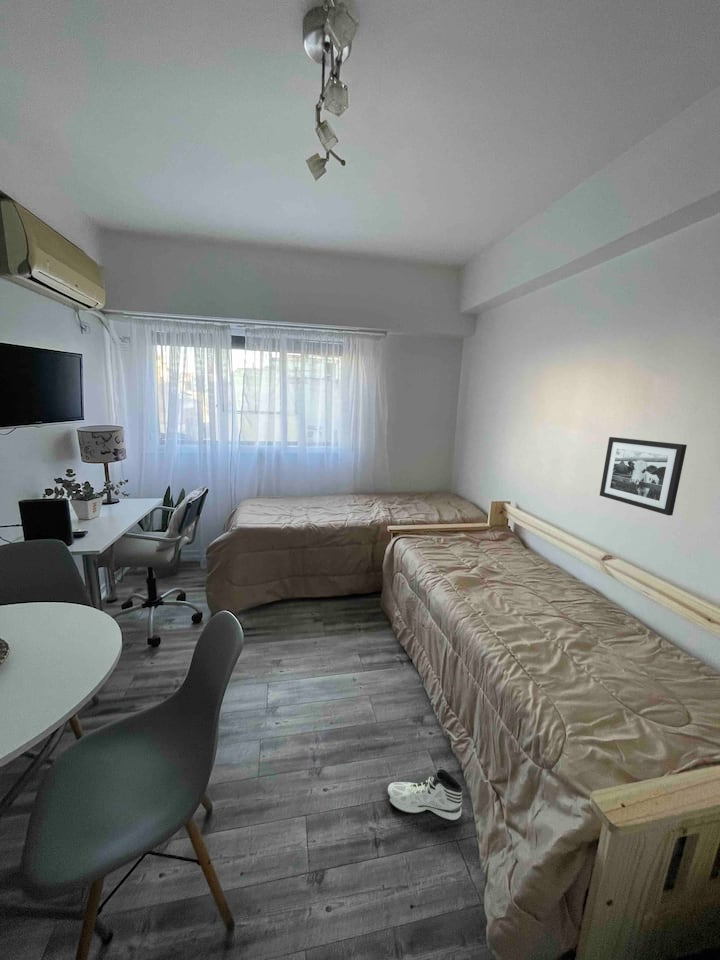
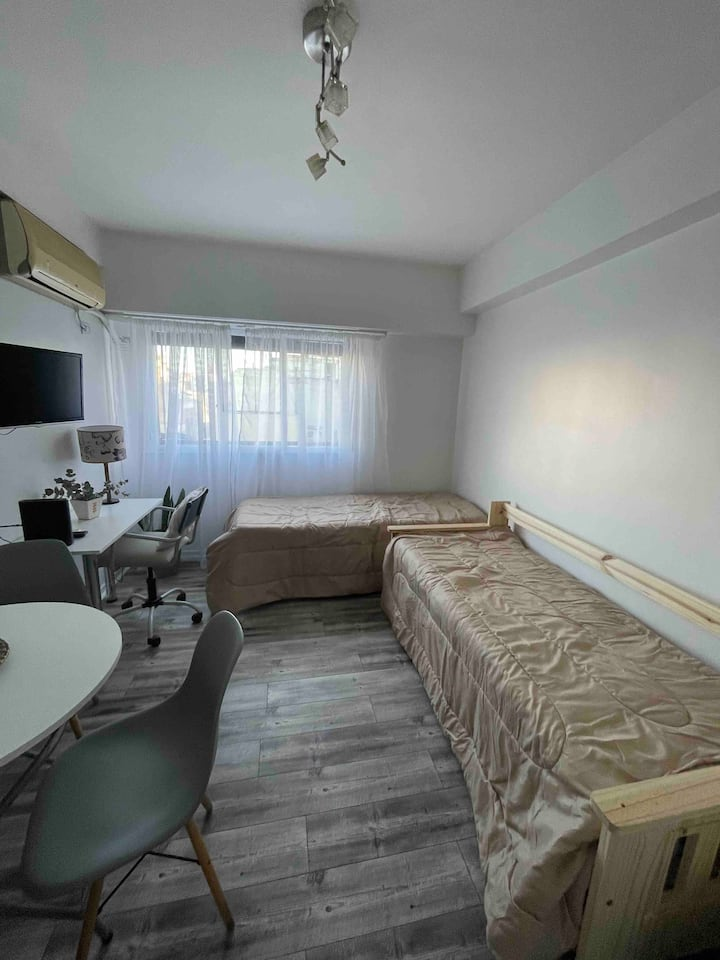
- picture frame (638, 473)
- sneaker (424, 785)
